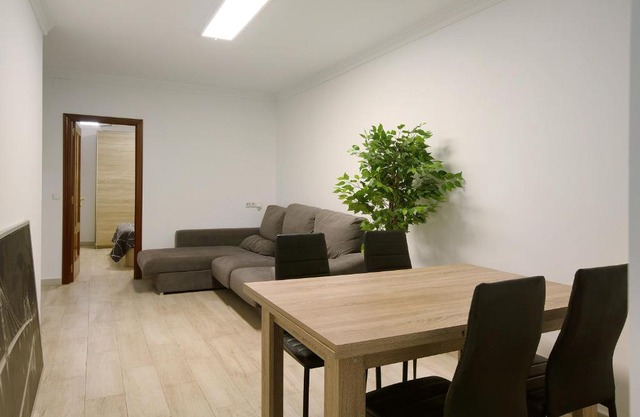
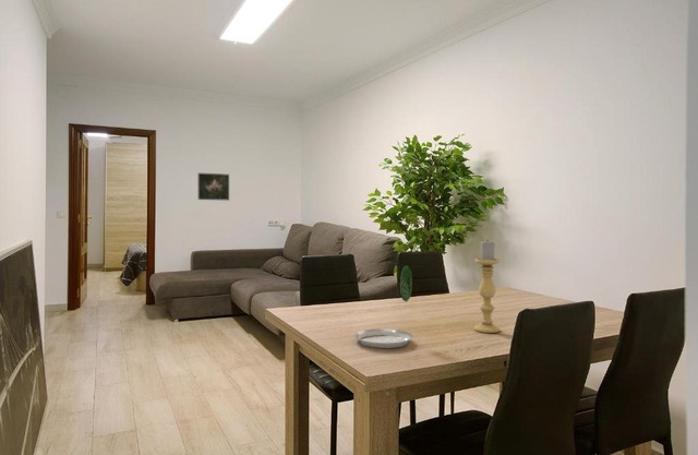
+ plate (401, 297)
+ candle holder (486, 285)
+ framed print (214, 187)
